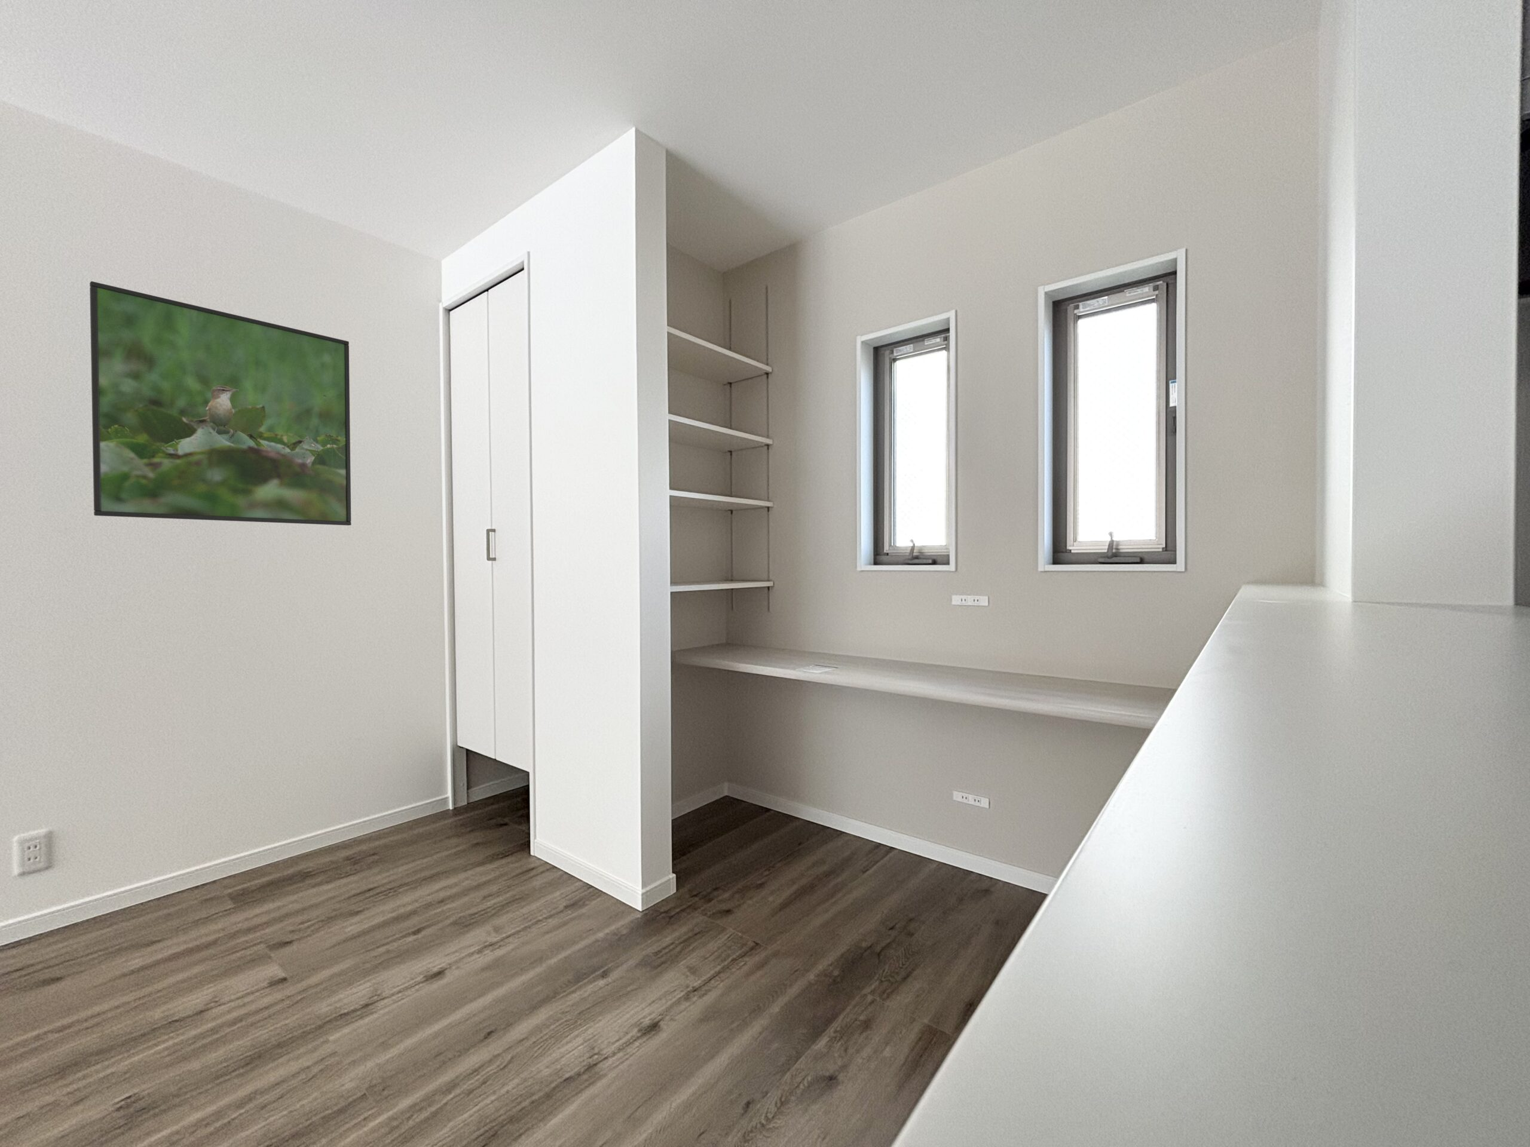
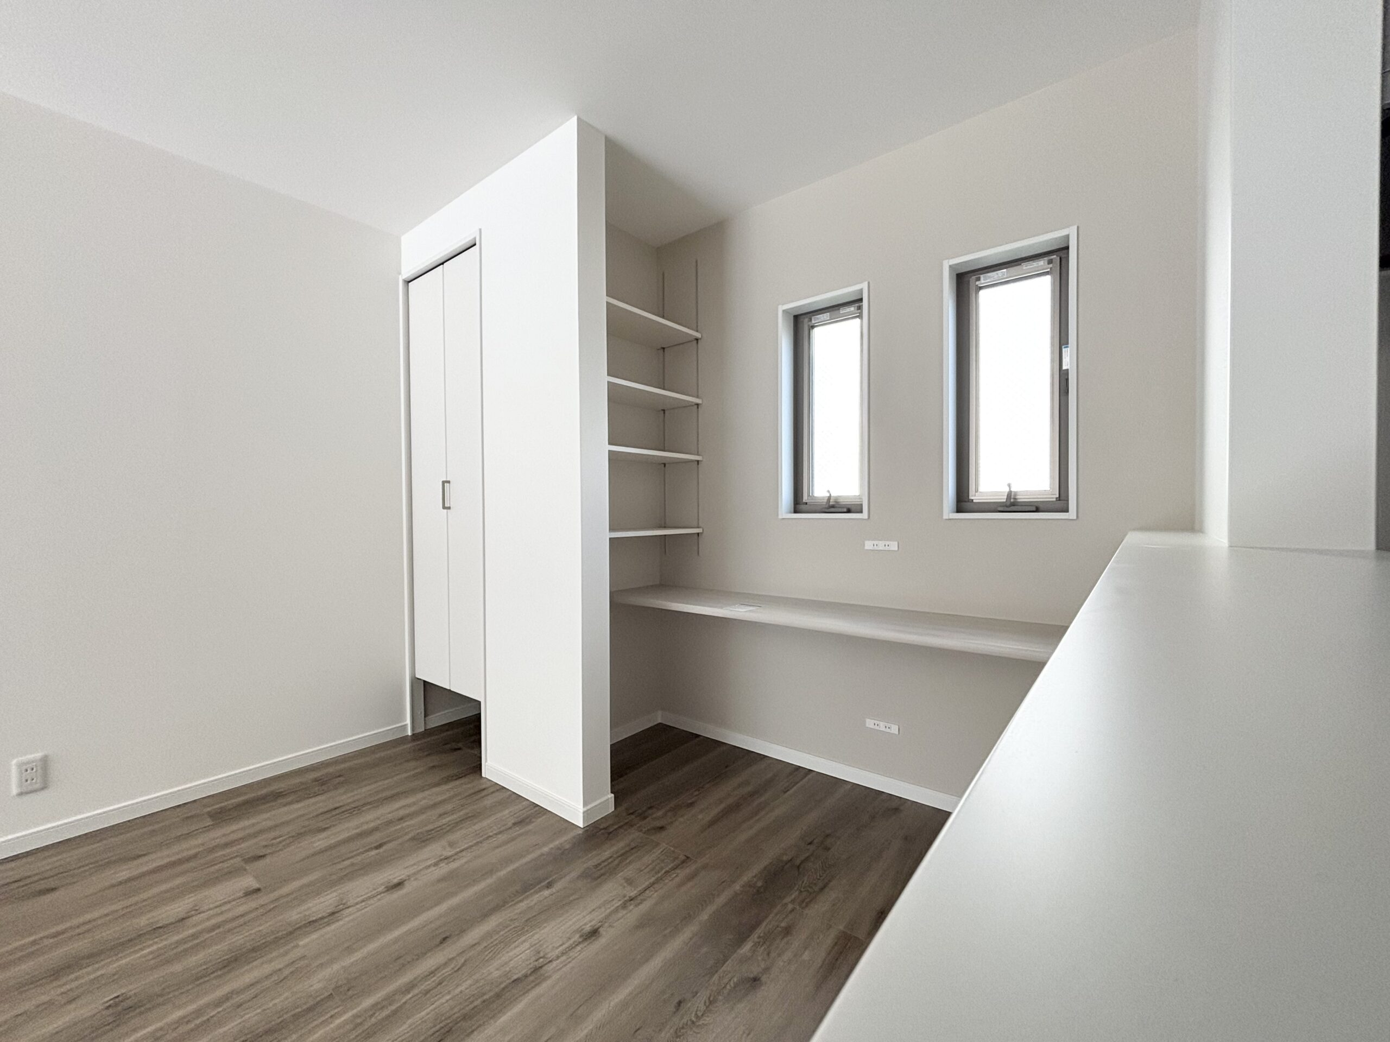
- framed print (236, 418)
